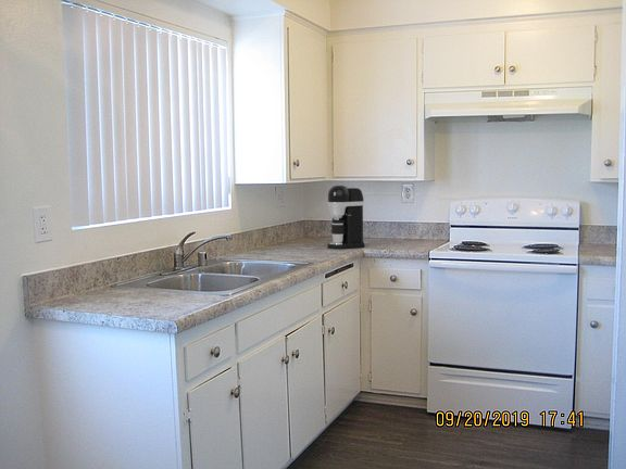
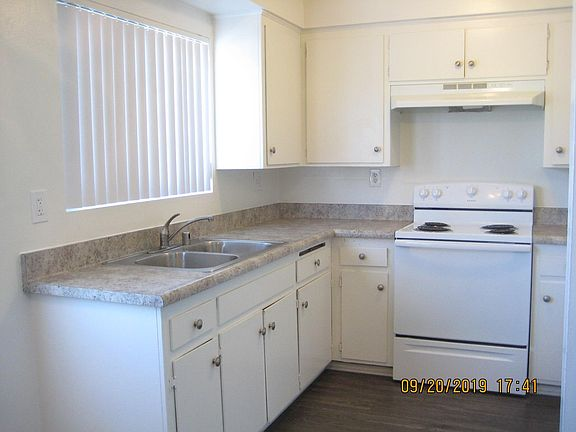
- coffee maker (346, 216)
